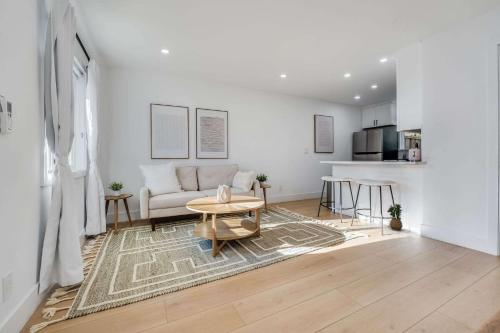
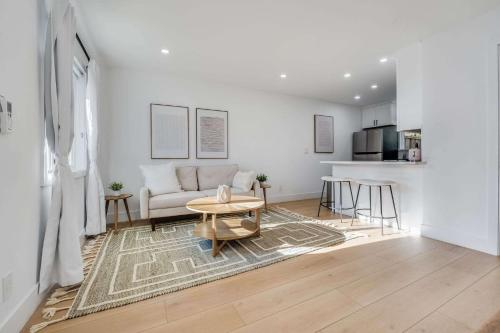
- potted plant (394, 216)
